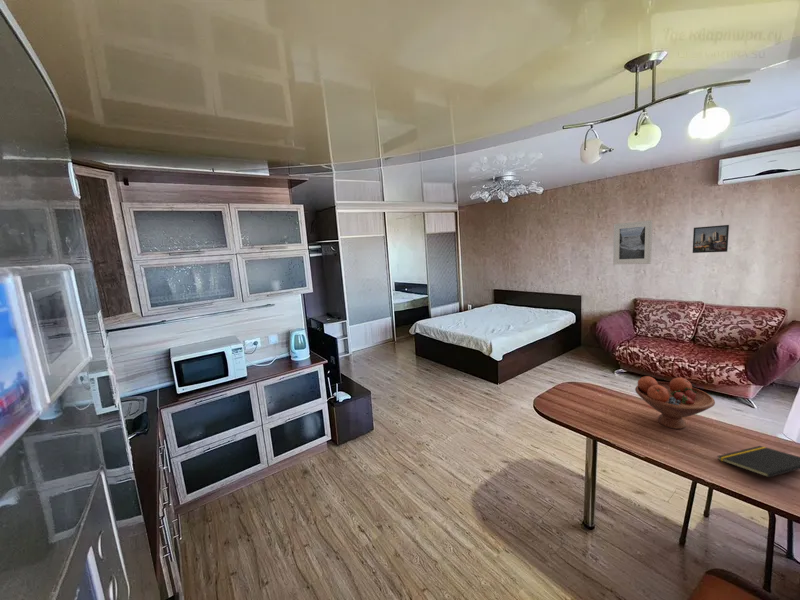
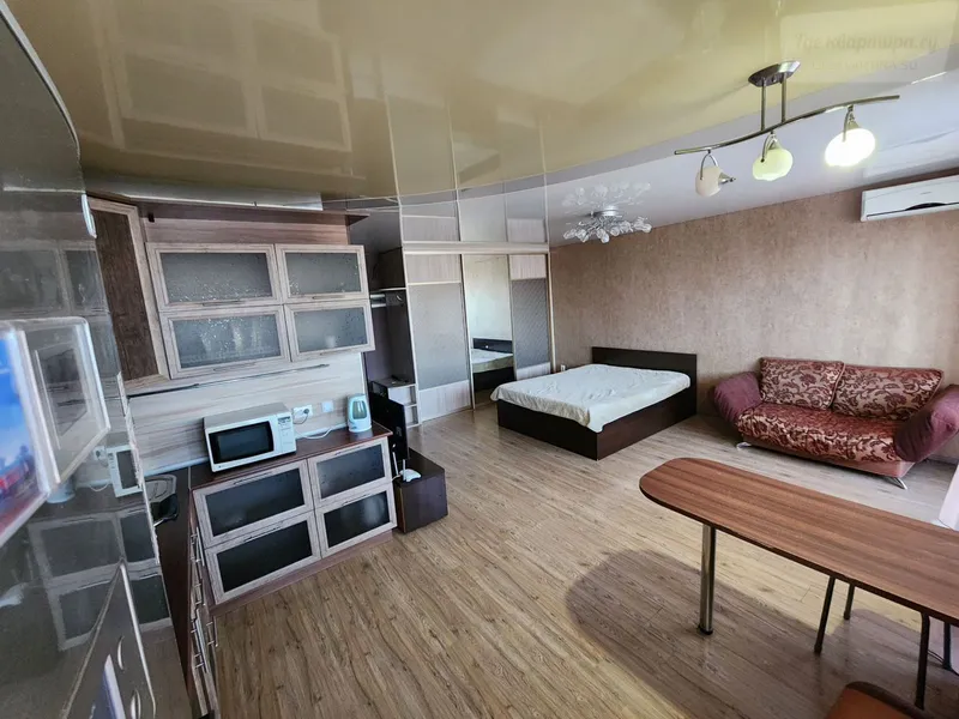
- notepad (764, 460)
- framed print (631, 243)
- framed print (710, 239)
- fruit bowl (672, 402)
